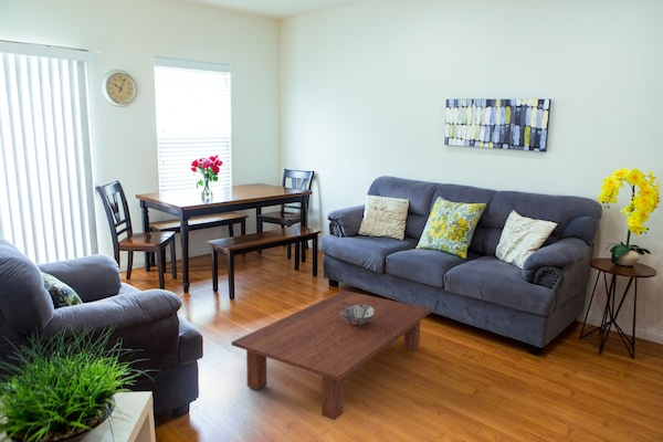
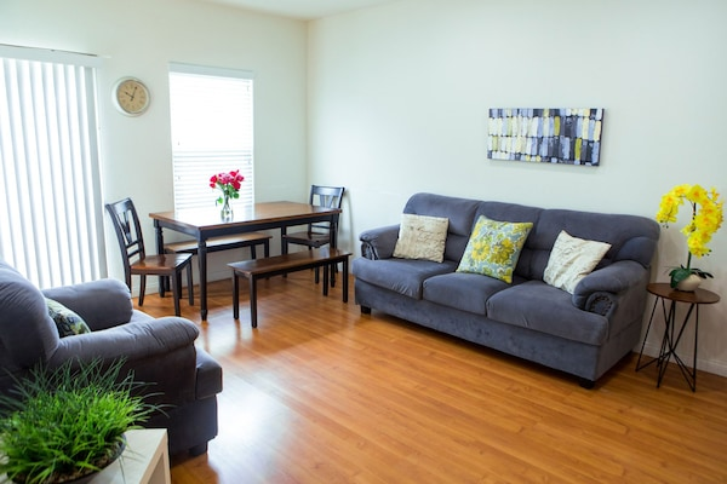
- coffee table (340, 345)
- decorative bowl (357, 316)
